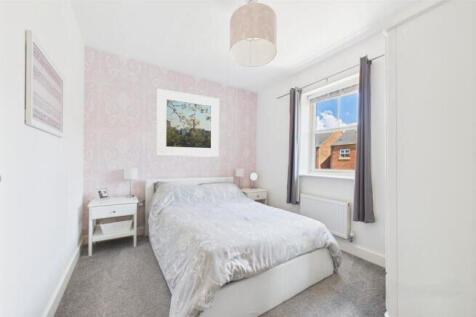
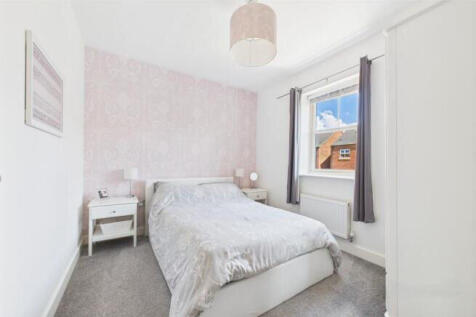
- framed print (189, 125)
